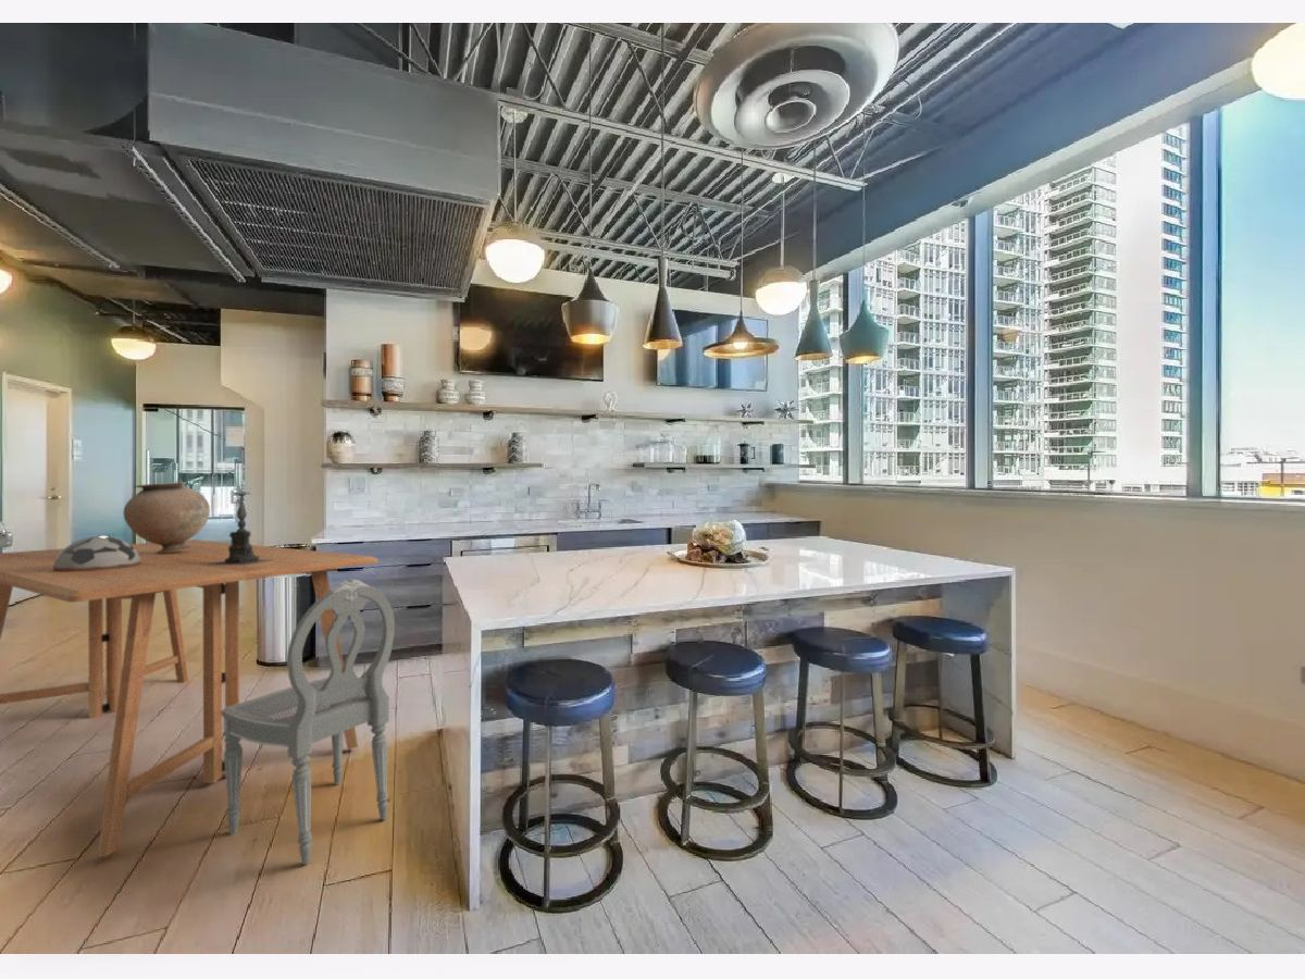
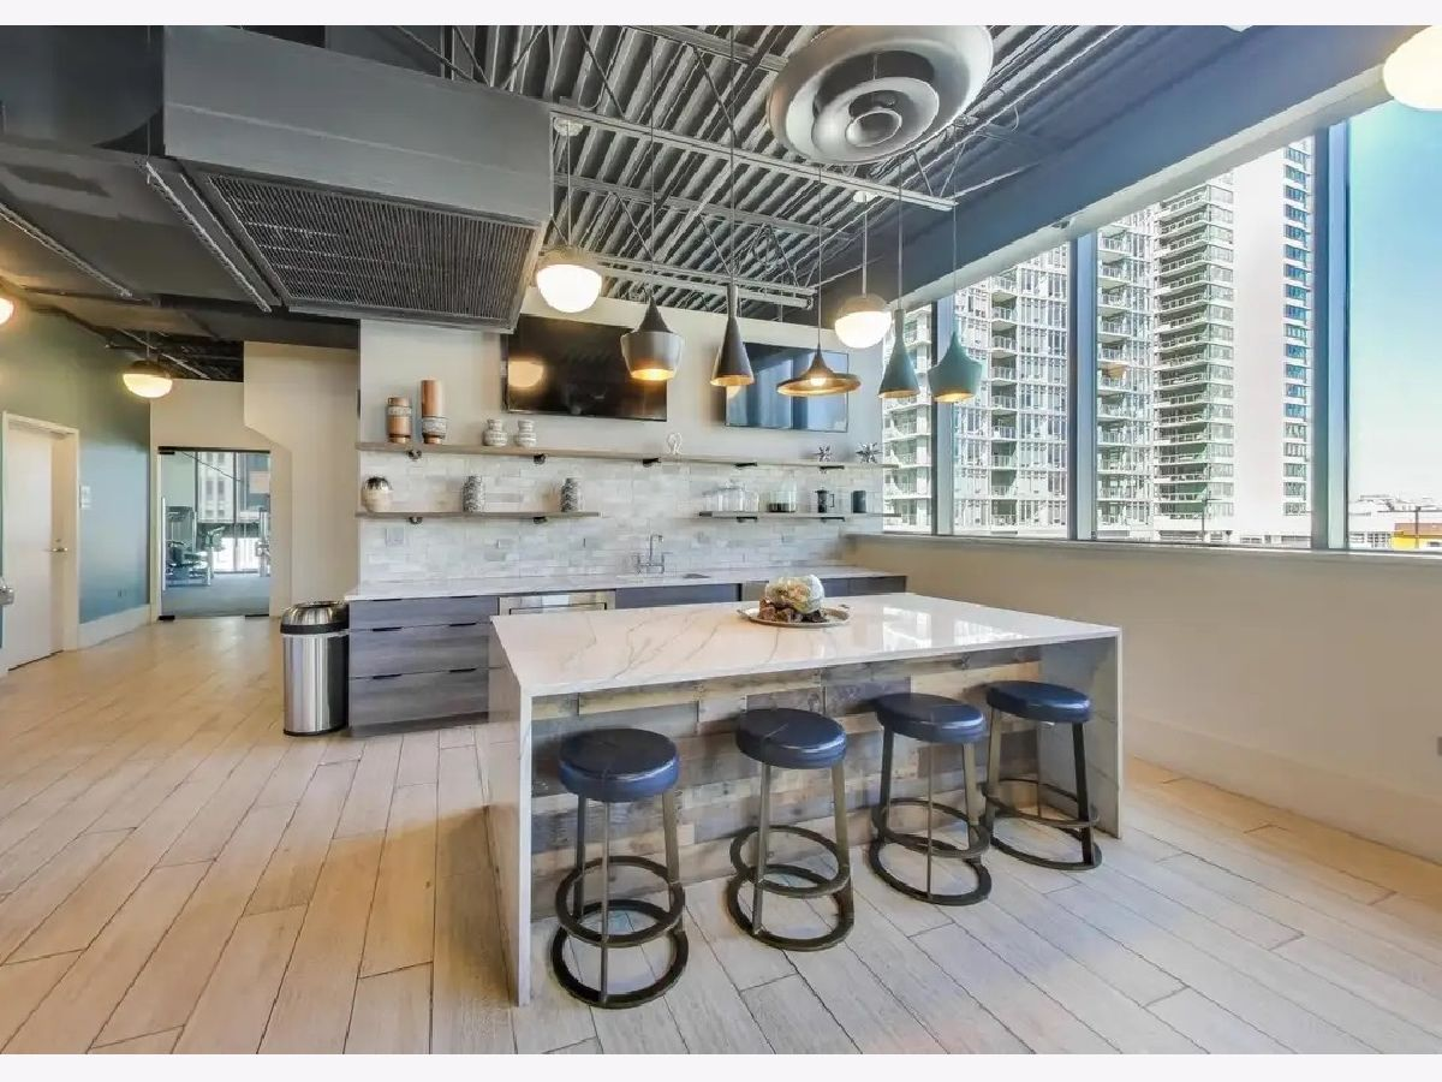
- dining chair (316, 697)
- vase (167, 517)
- candle holder (240, 520)
- decorative bowl (98, 550)
- dining table (147, 649)
